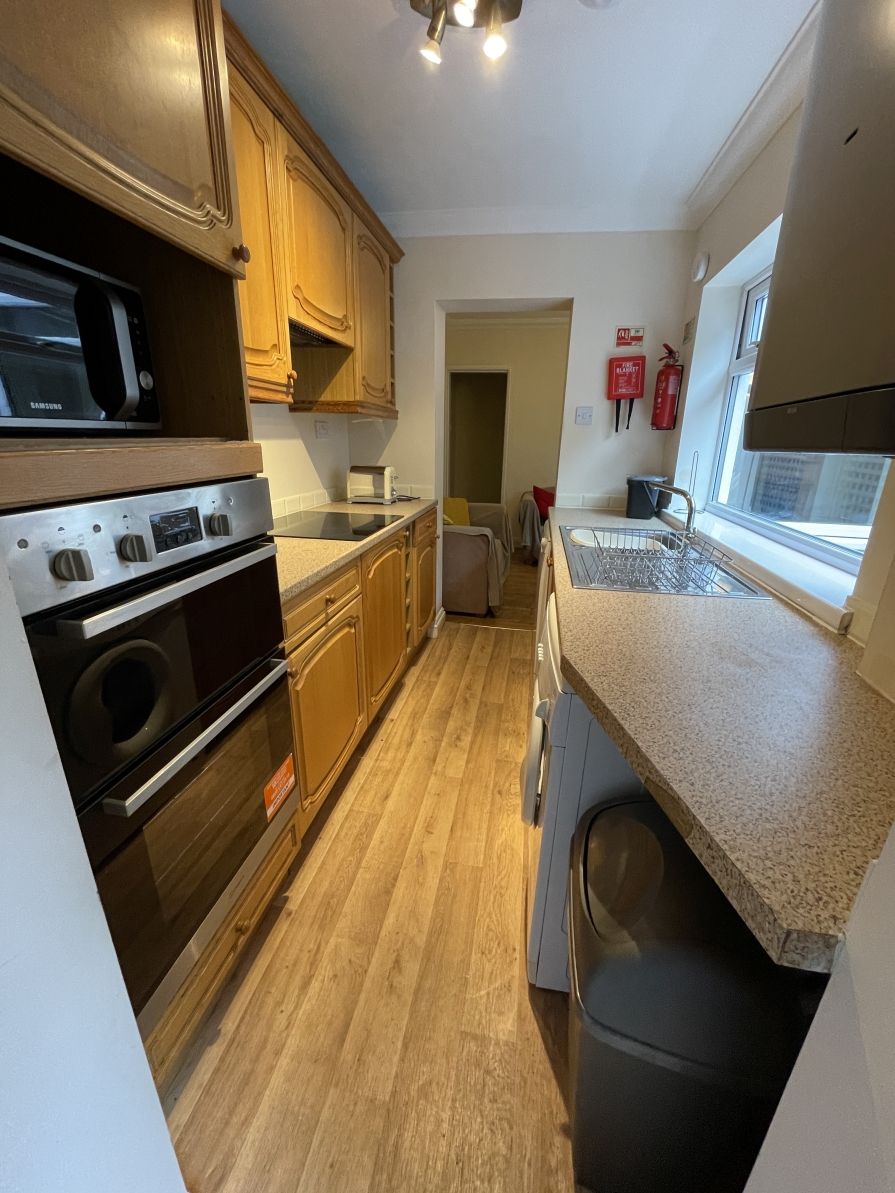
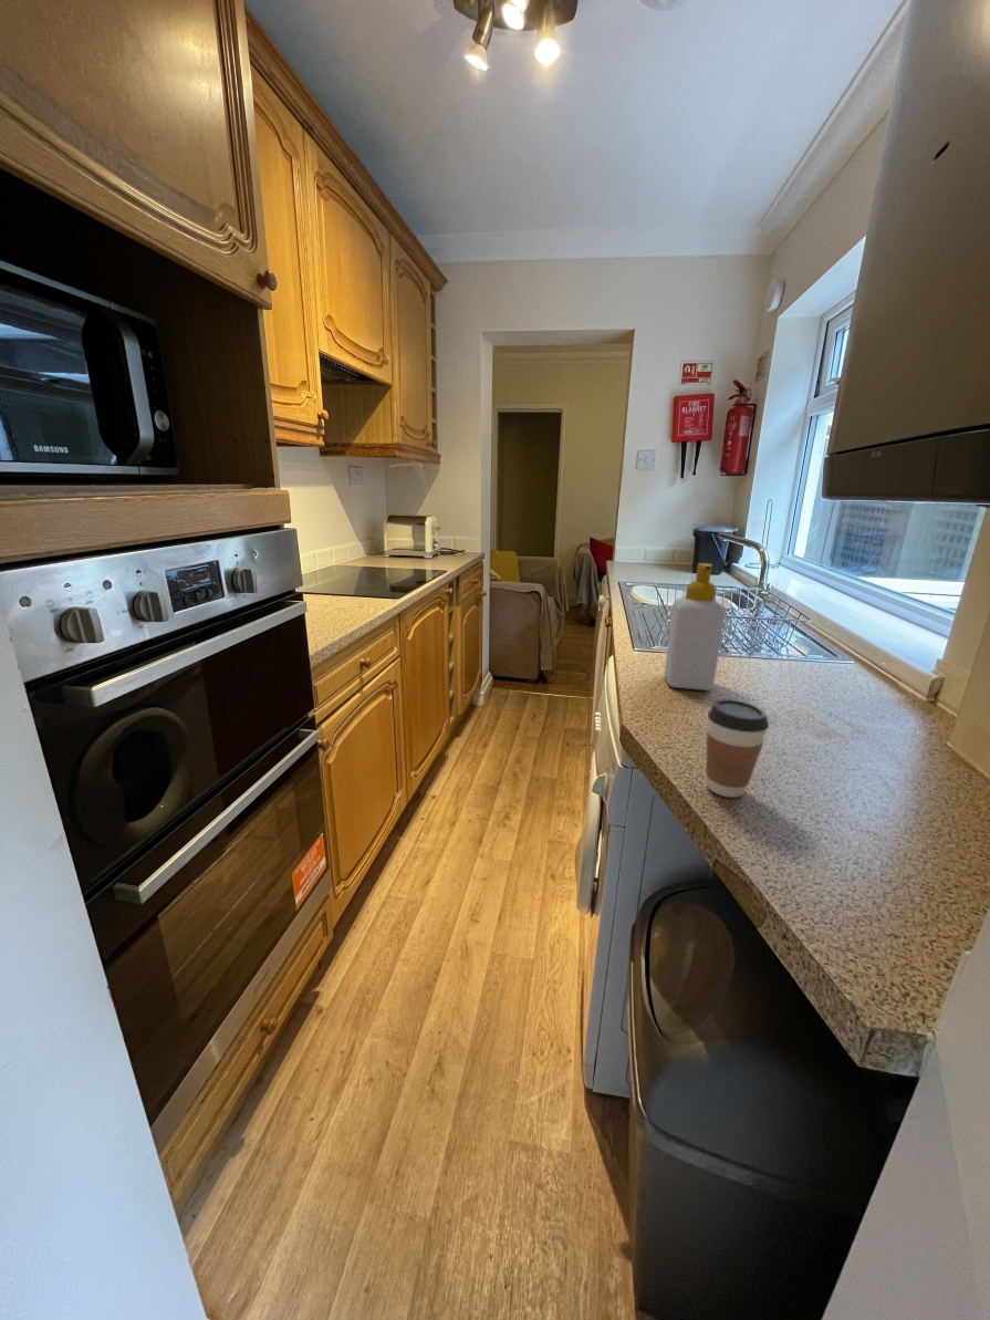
+ coffee cup (731, 749)
+ soap bottle (696, 625)
